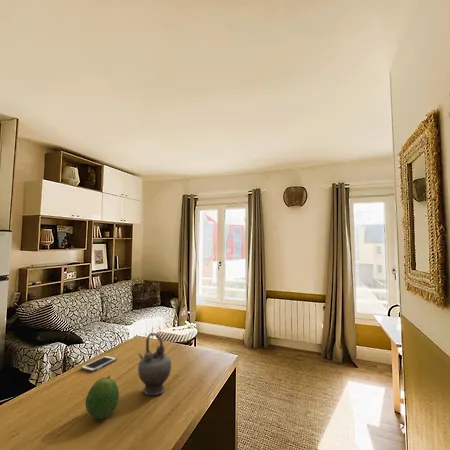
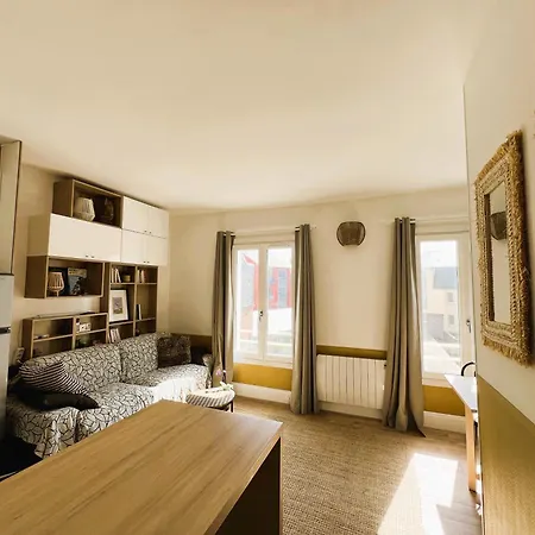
- fruit (102, 397)
- teapot (152, 360)
- cell phone (99, 363)
